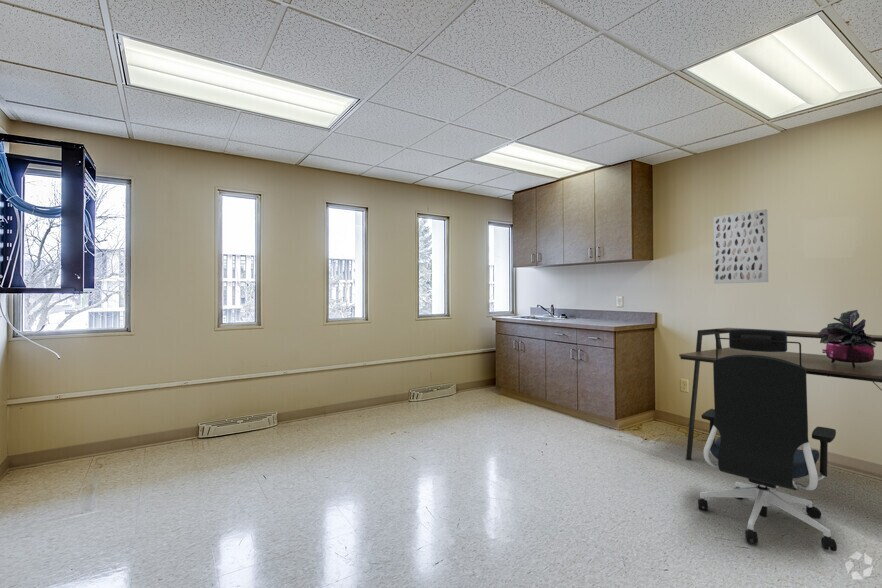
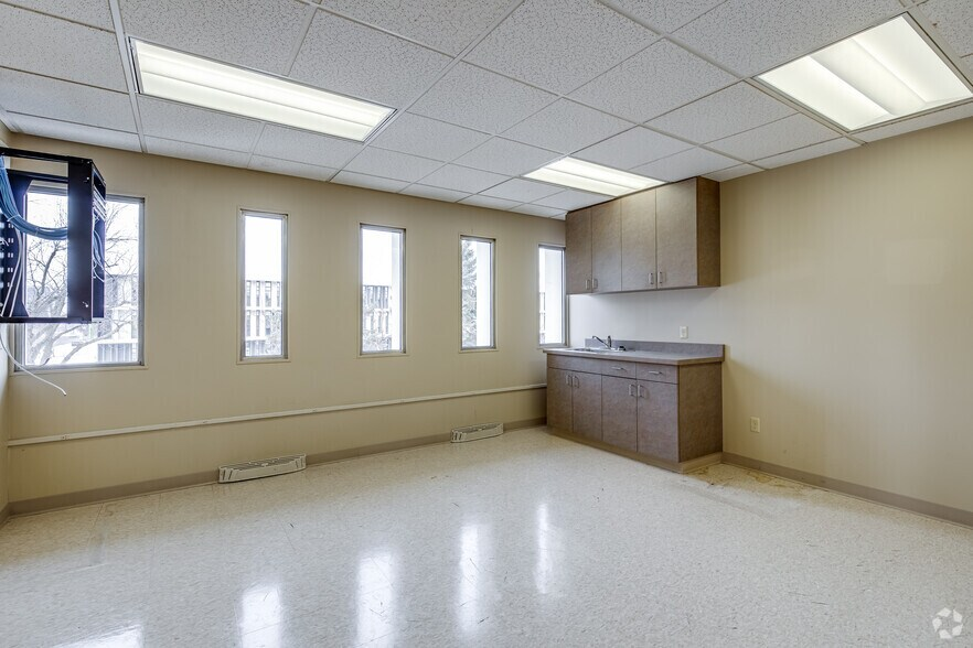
- wall art (739, 248)
- desk (806, 373)
- potted plant (846, 337)
- office chair (762, 425)
